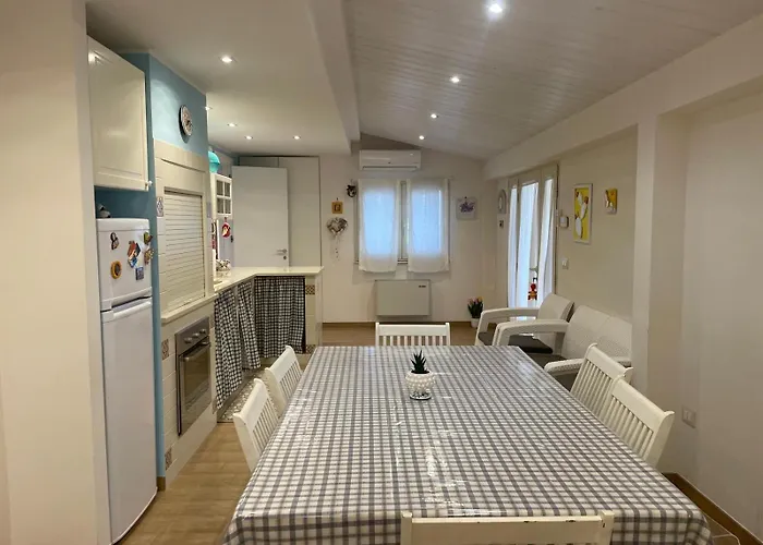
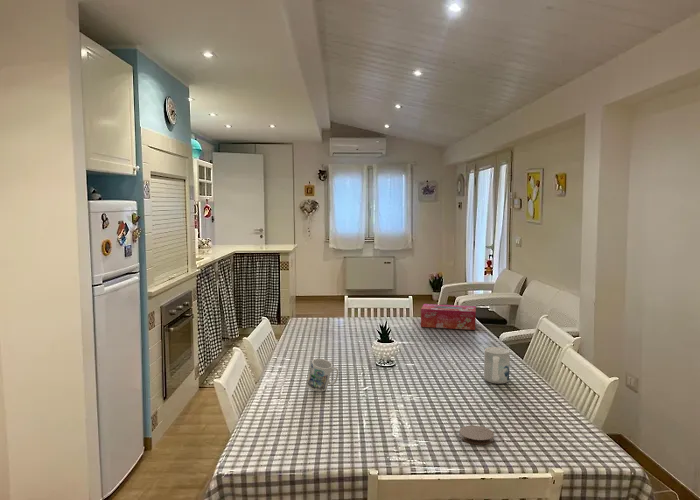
+ mug (322, 374)
+ tissue box (448, 316)
+ coaster (476, 434)
+ mug (497, 366)
